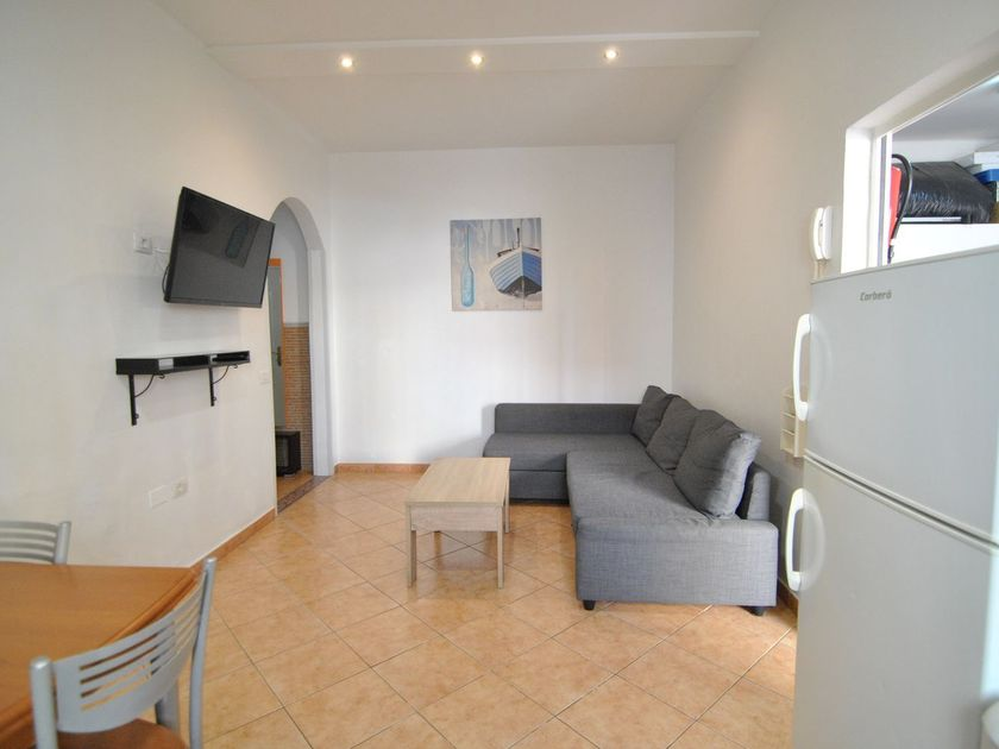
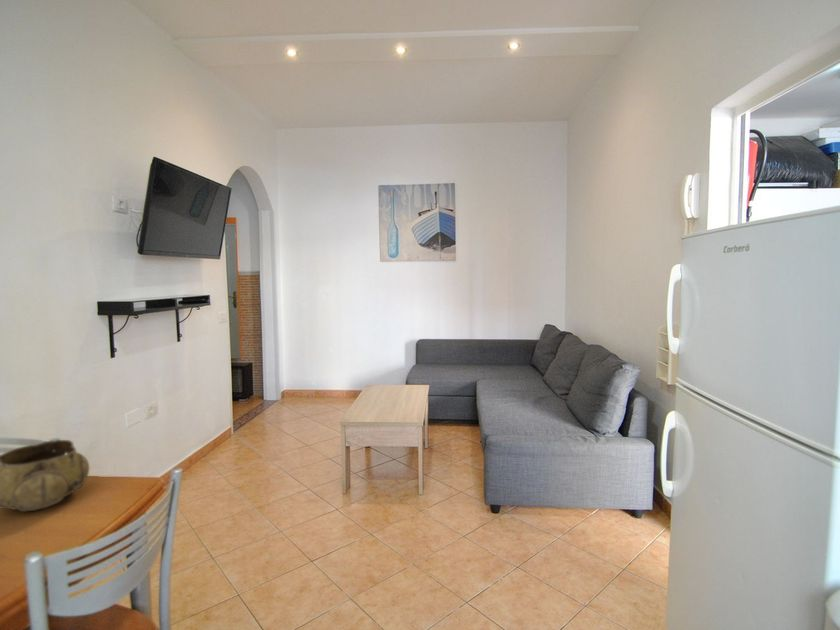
+ decorative bowl (40, 476)
